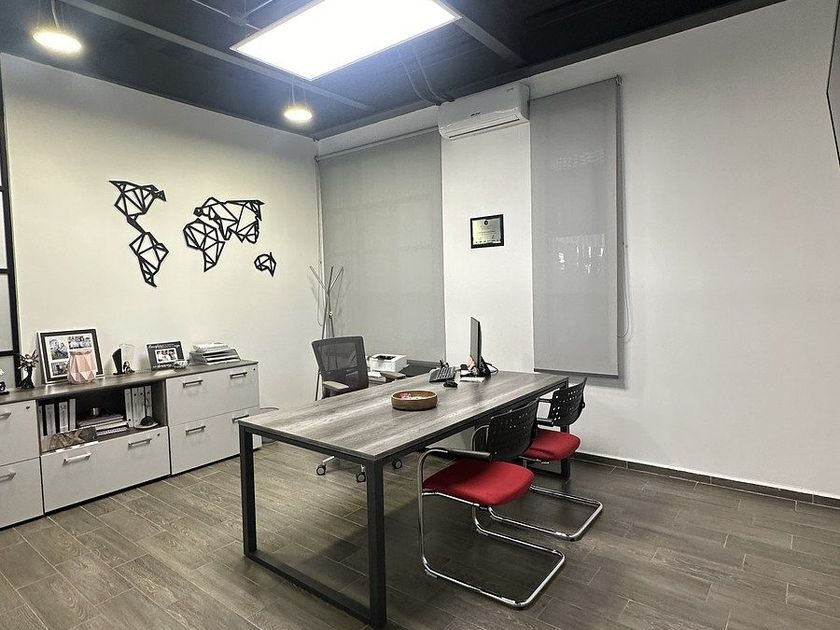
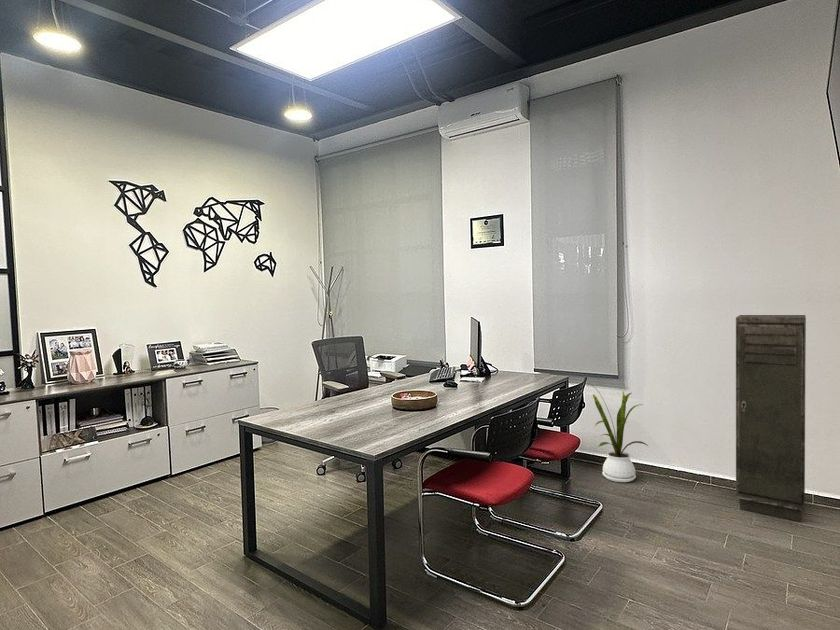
+ storage cabinet (770, 411)
+ house plant (614, 429)
